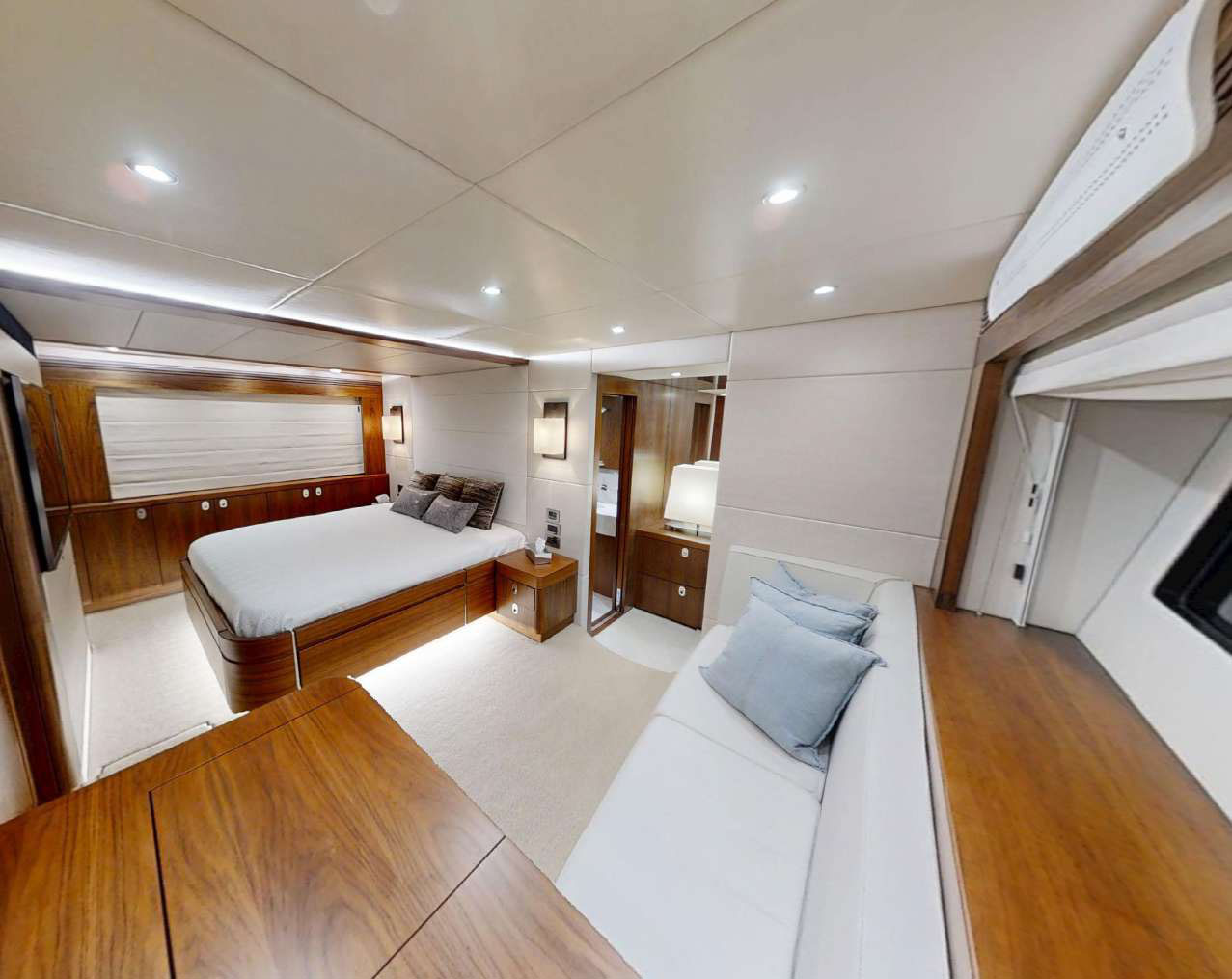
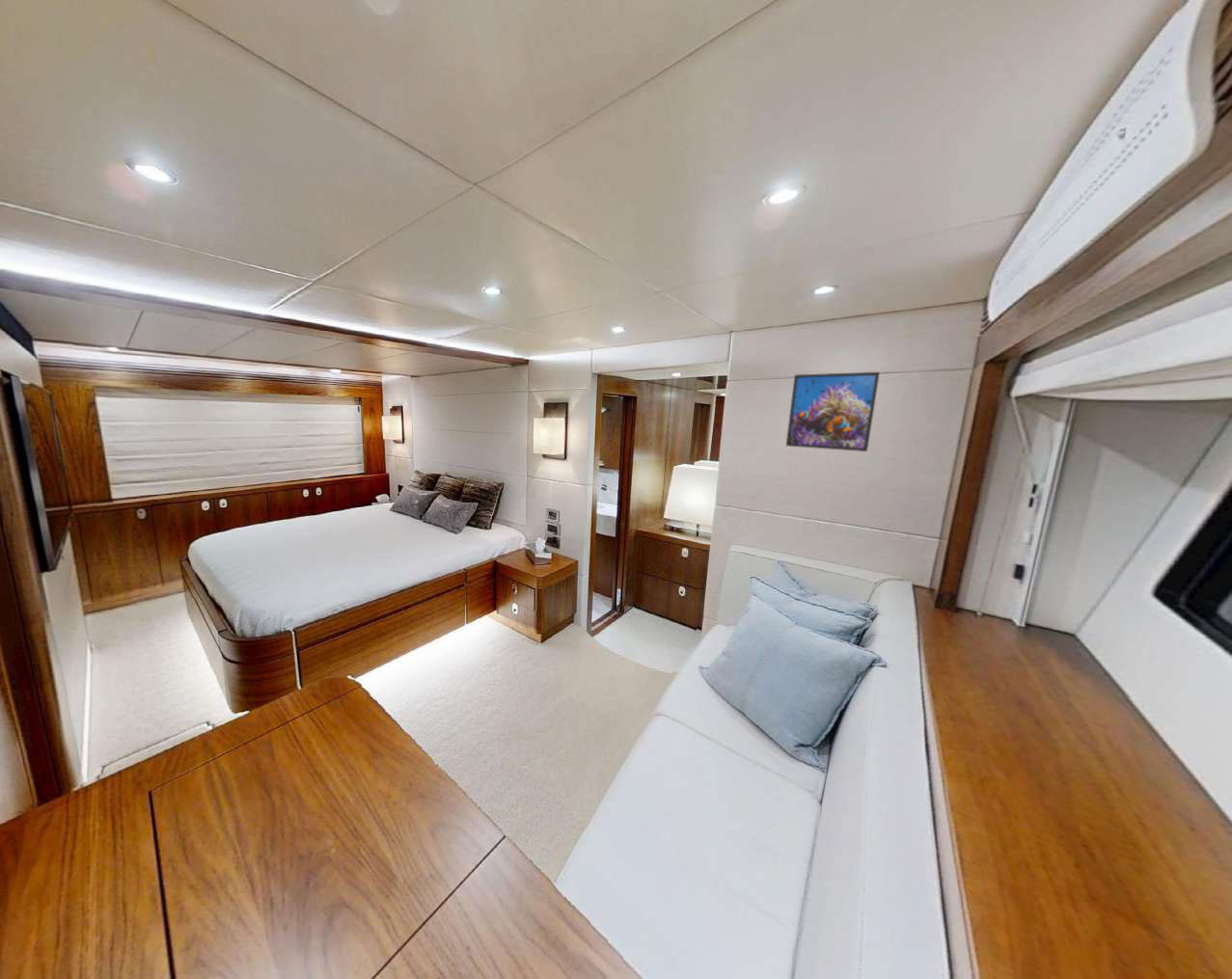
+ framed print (829, 411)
